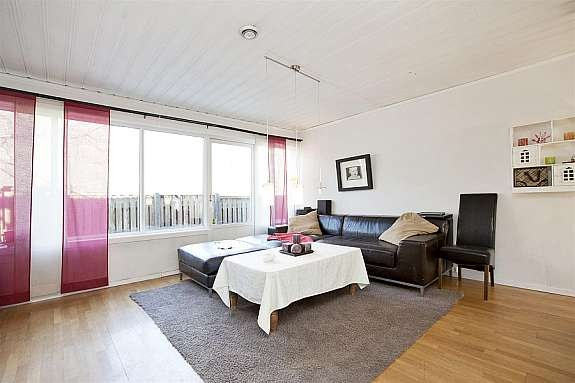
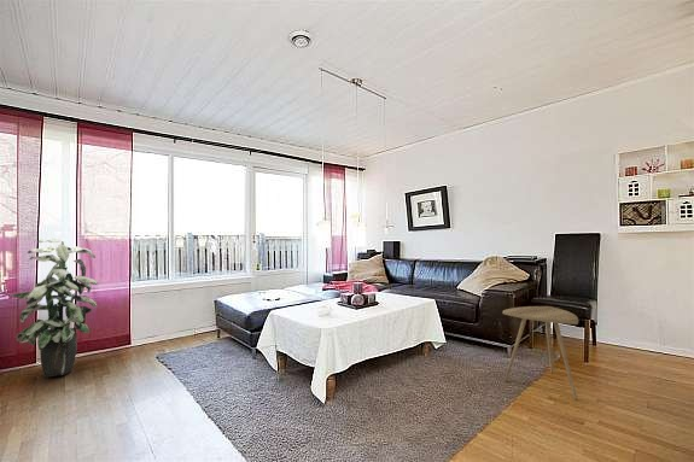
+ indoor plant (56, 305)
+ side table (548, 346)
